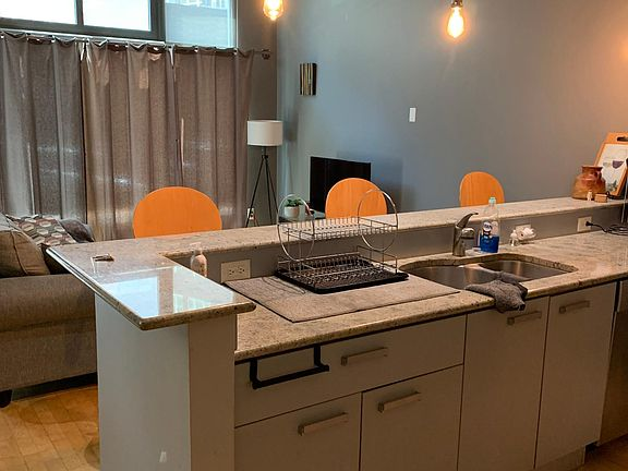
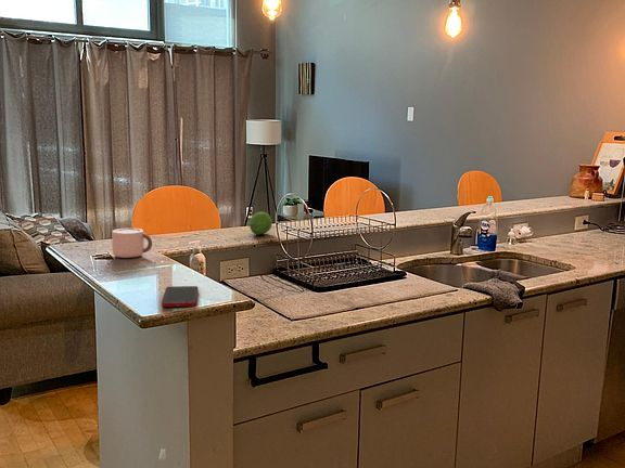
+ cell phone (180, 296)
+ mug (132, 243)
+ fruit (260, 223)
